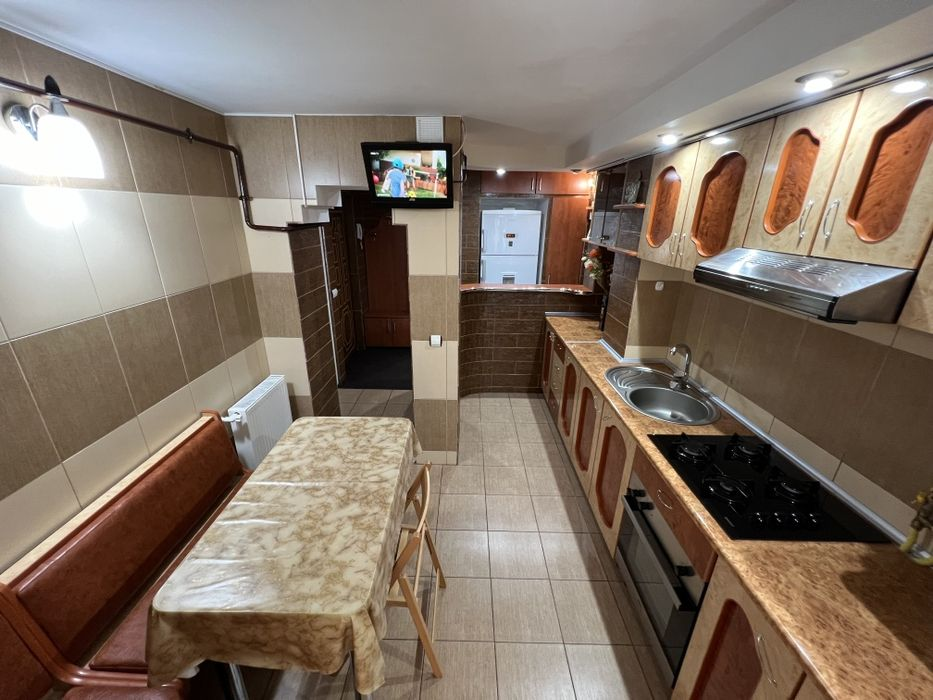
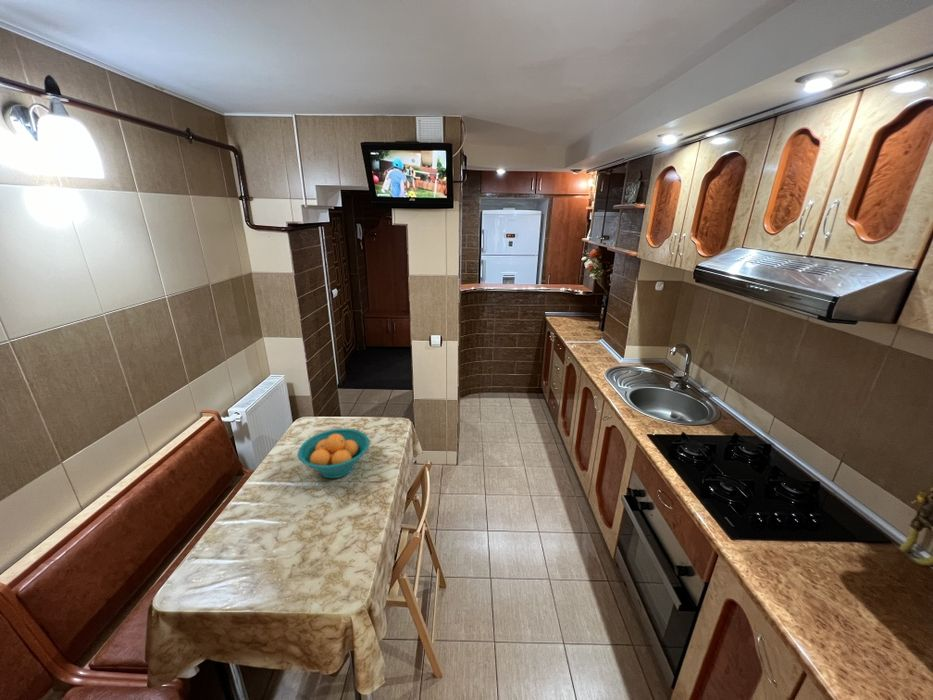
+ fruit bowl (335, 452)
